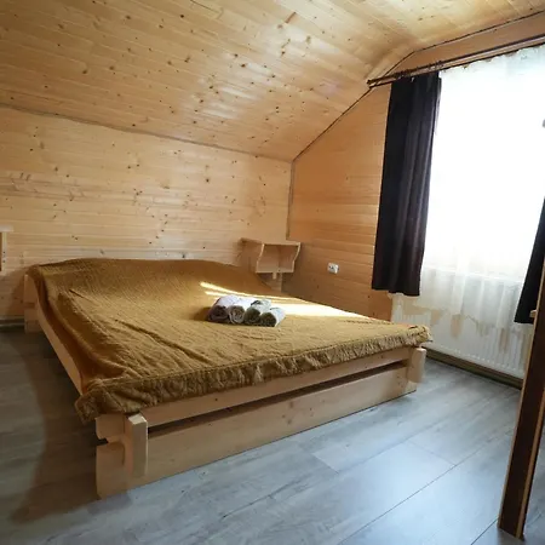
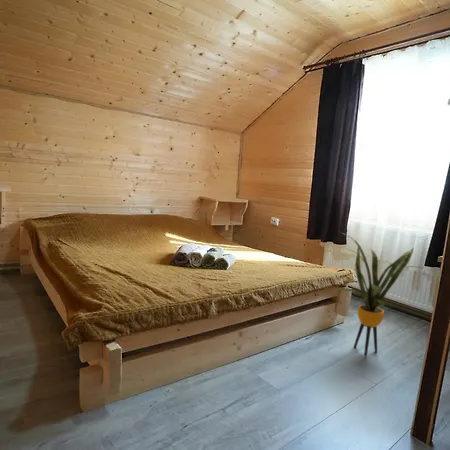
+ house plant (371, 294)
